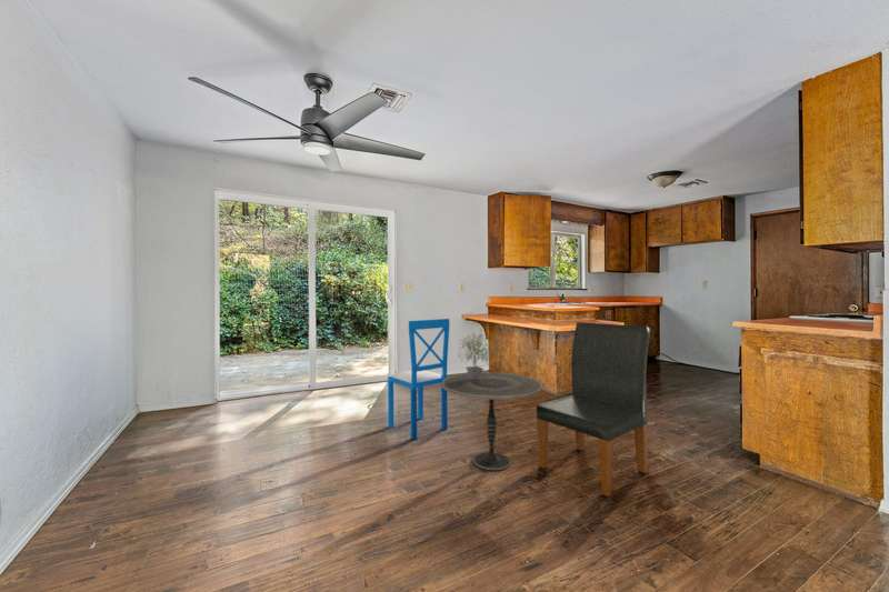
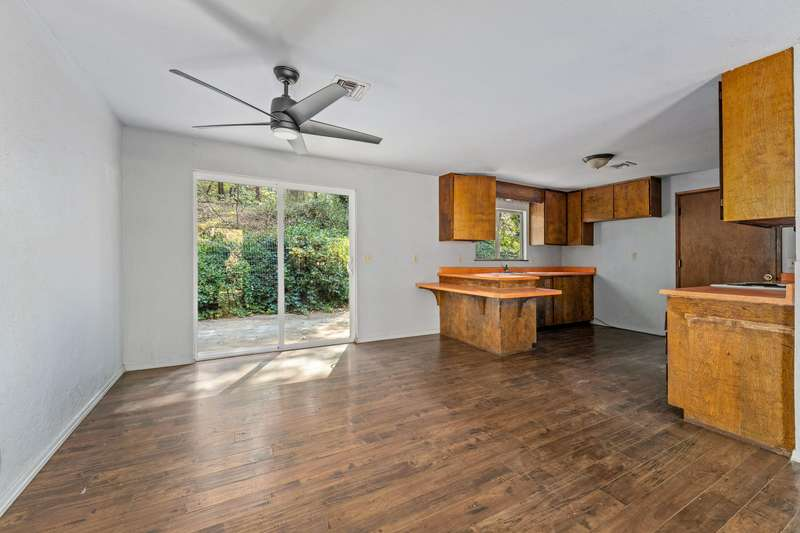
- side table (491, 421)
- potted plant (475, 352)
- dining chair (418, 373)
- dining chair (592, 397)
